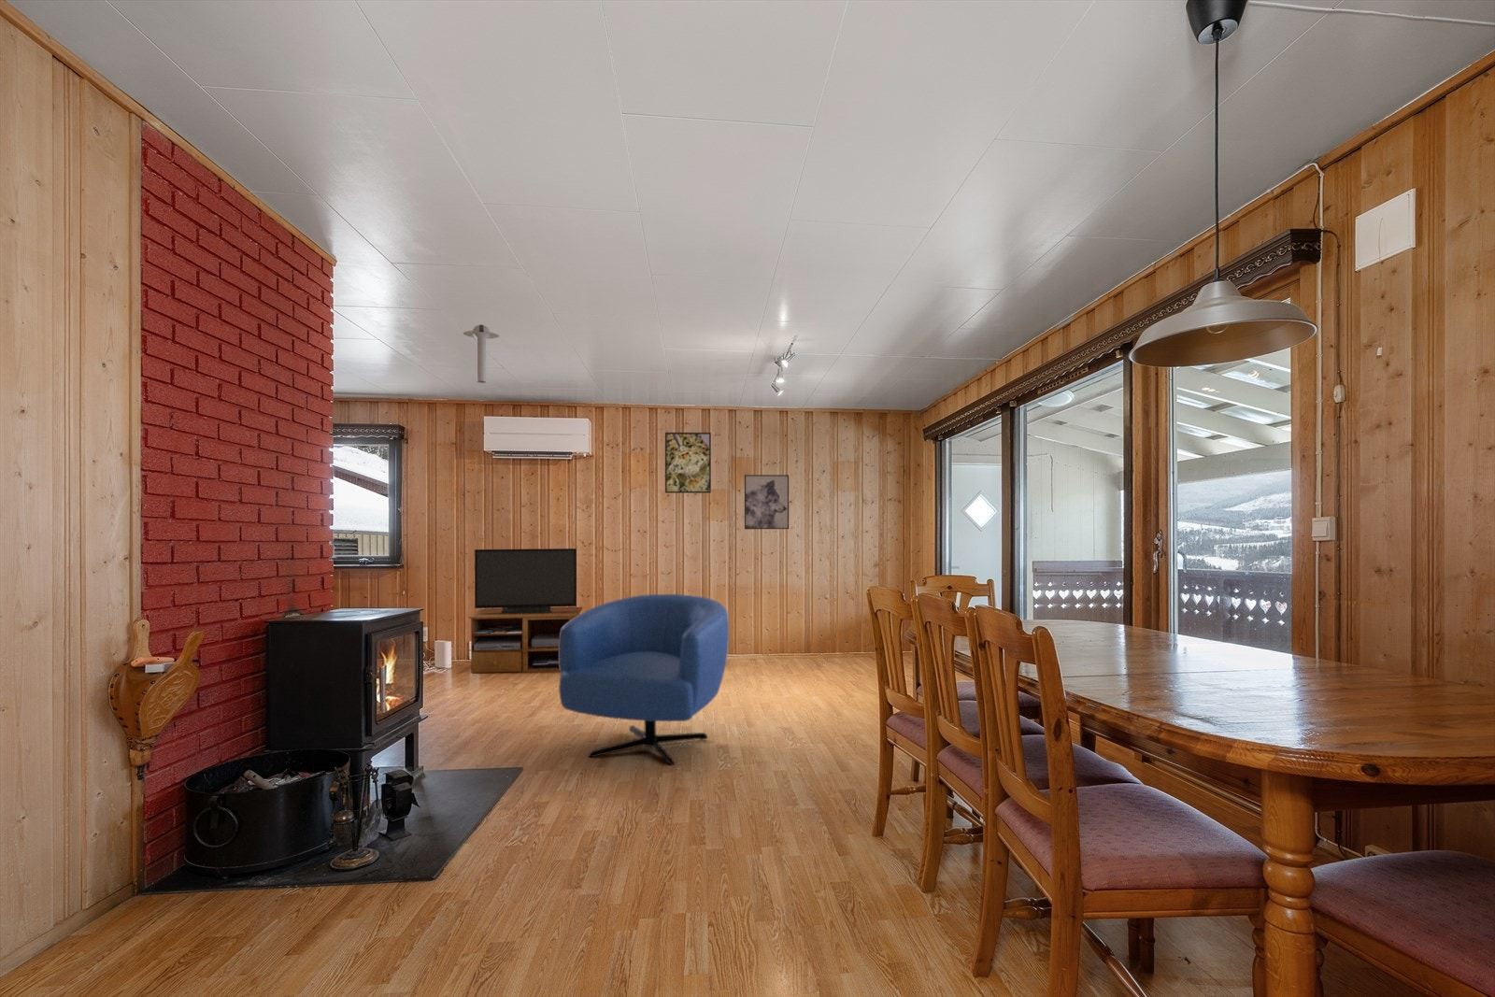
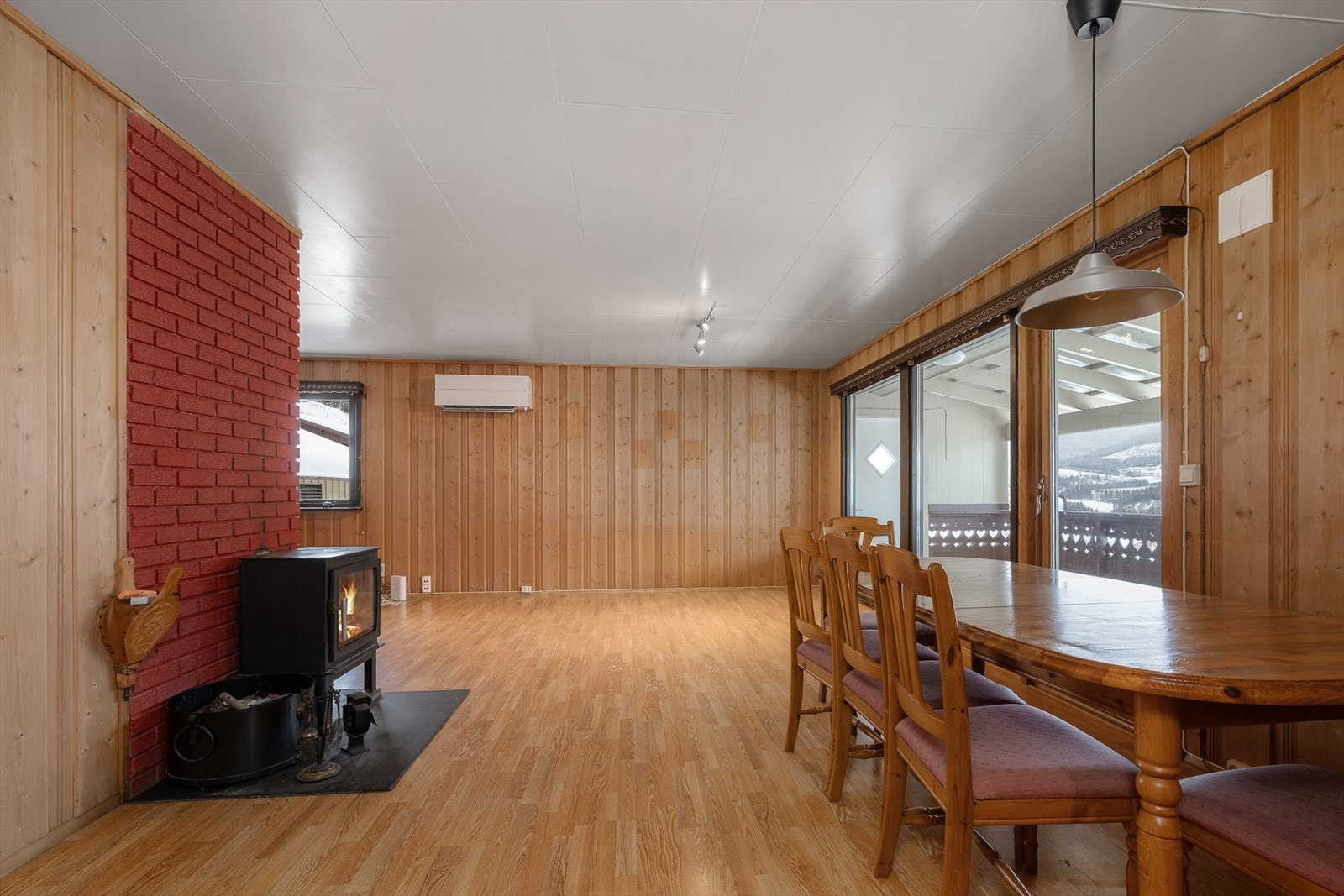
- wall art (766, 502)
- armchair (651, 673)
- tv stand (527, 608)
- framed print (687, 463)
- ceiling light (482, 353)
